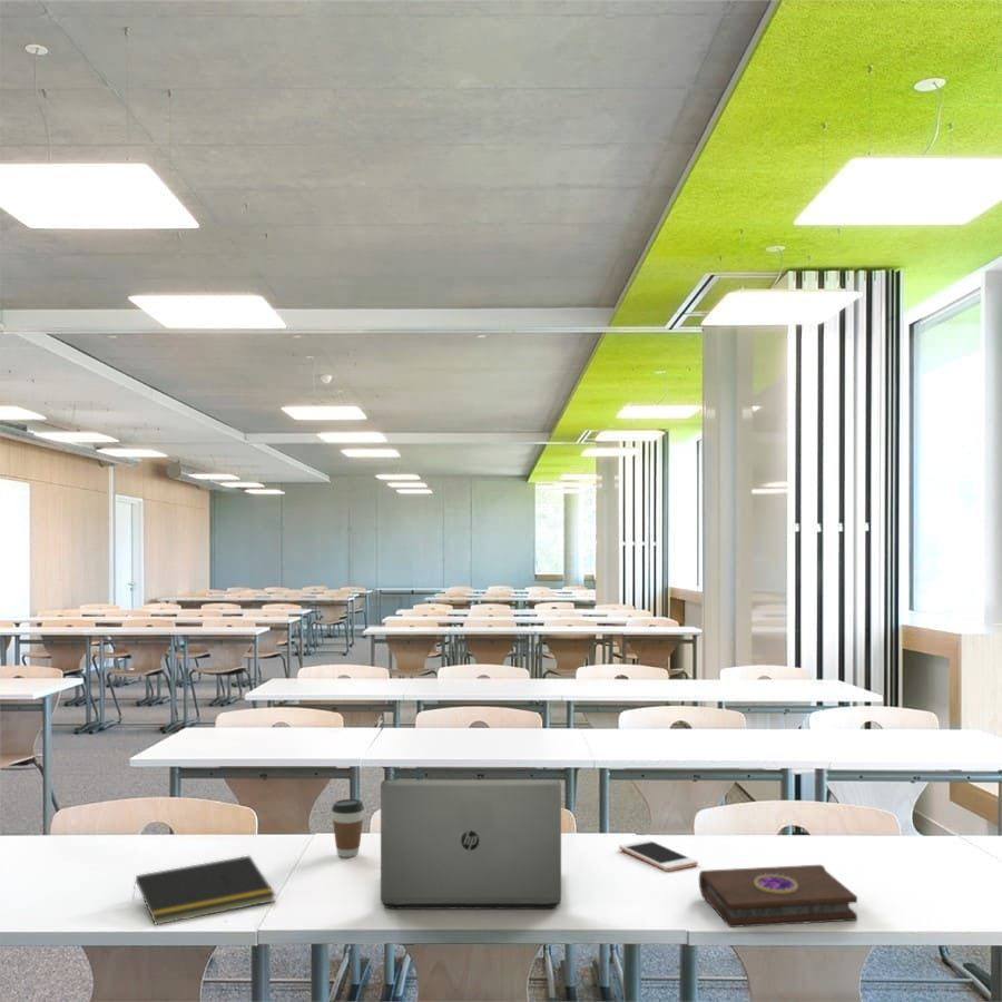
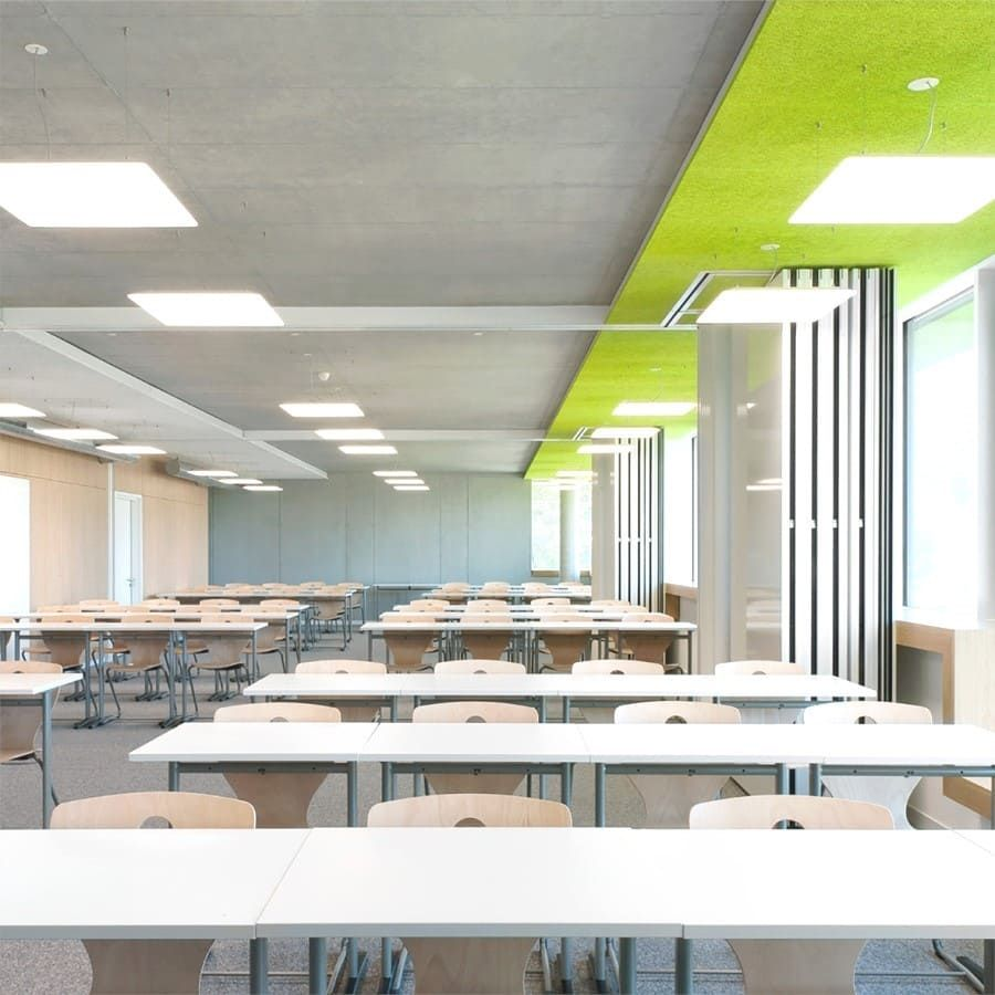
- book (775, 891)
- coffee cup (347, 827)
- cell phone (657, 854)
- notepad (205, 887)
- laptop (472, 827)
